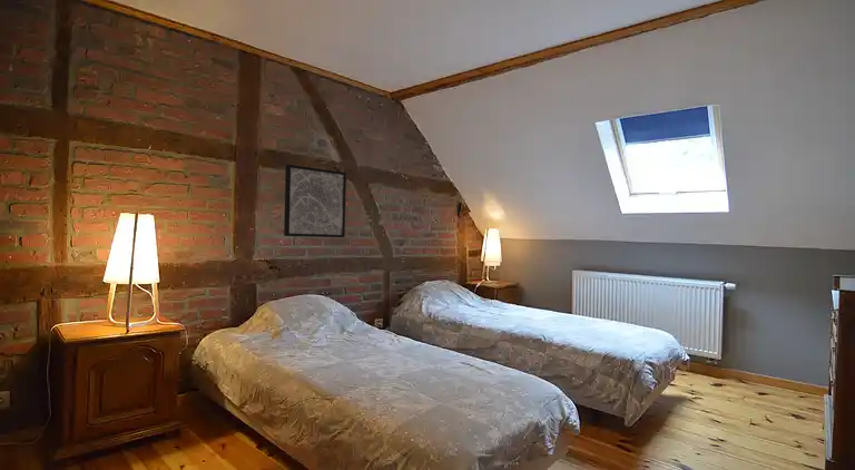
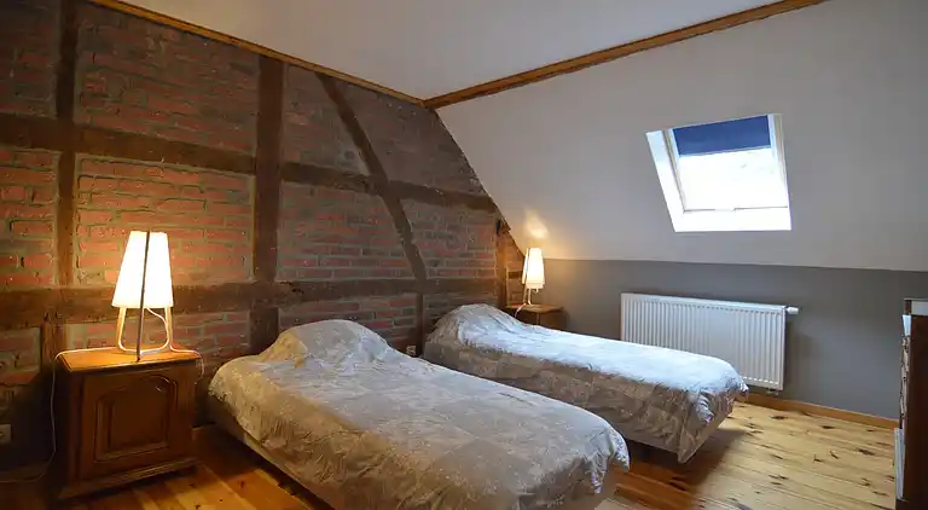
- wall art (316, 203)
